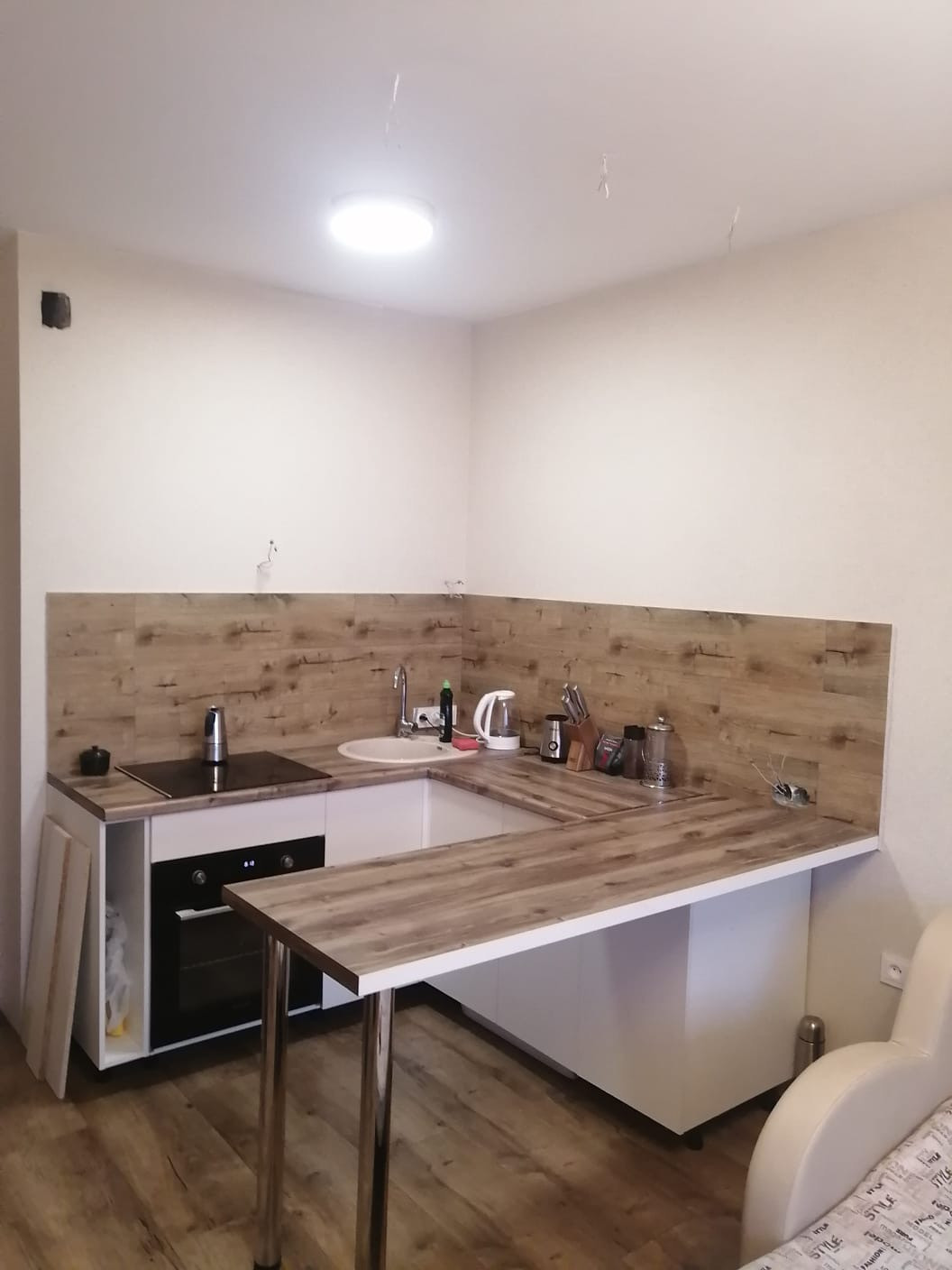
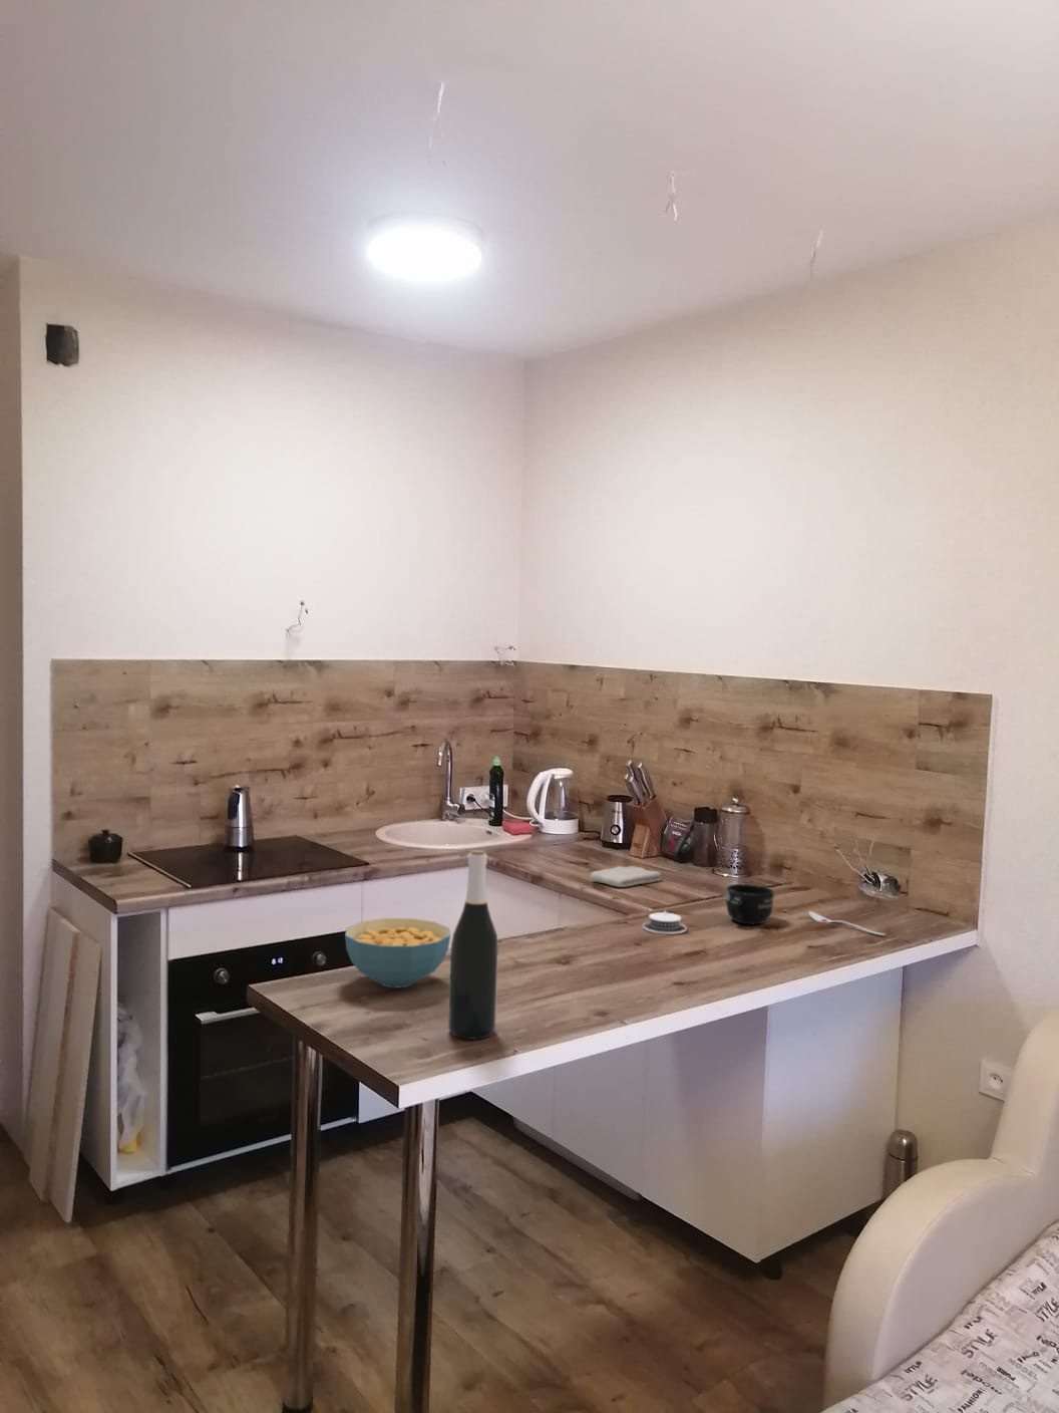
+ wine bottle (474, 941)
+ spoon (845, 922)
+ mug (745, 906)
+ cereal bowl (397, 957)
+ washcloth (626, 876)
+ architectural model (664, 918)
